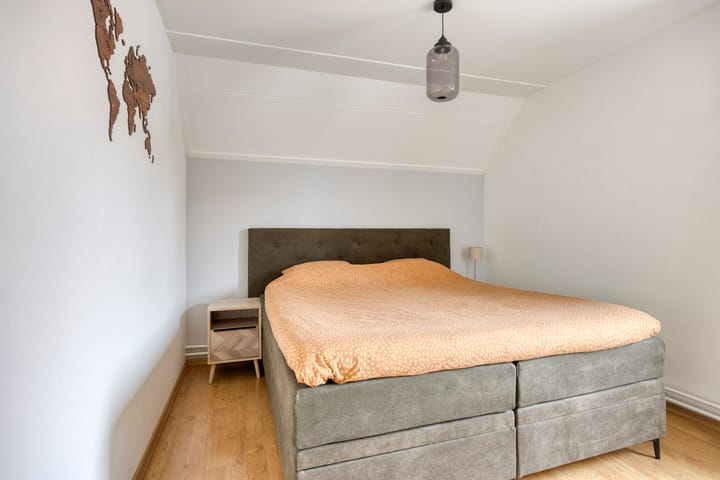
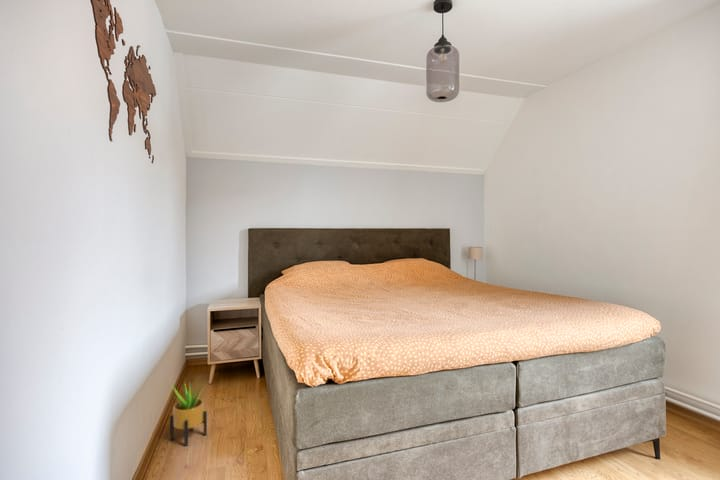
+ potted plant (188, 408)
